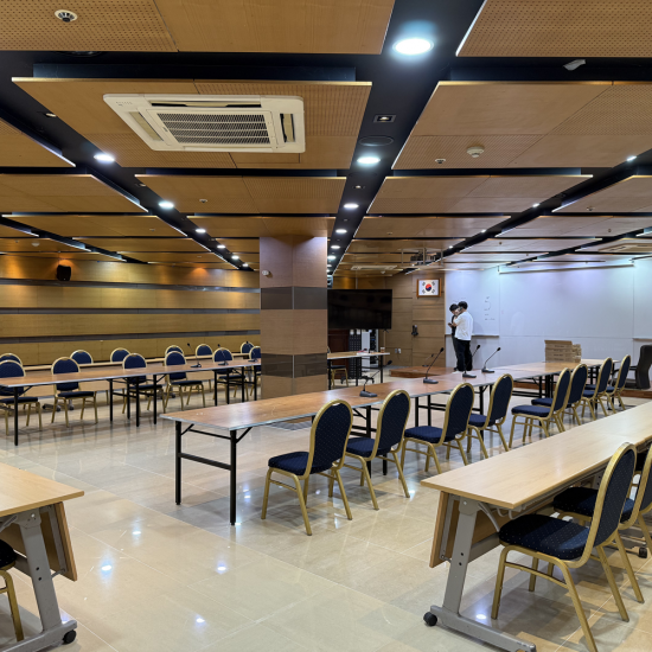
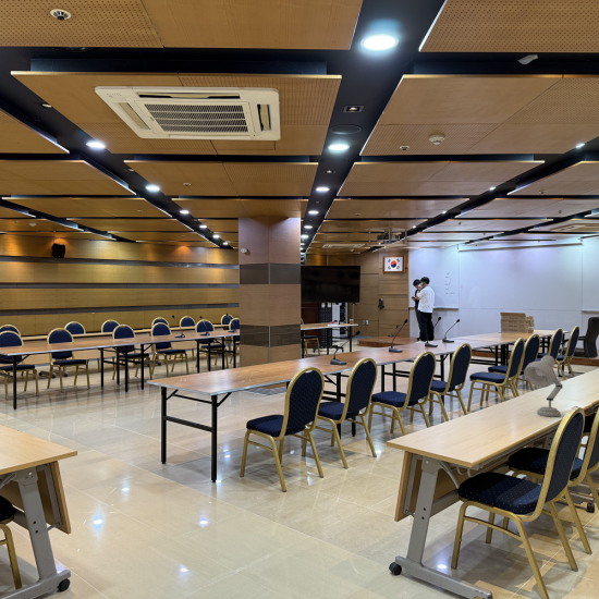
+ desk lamp (545, 384)
